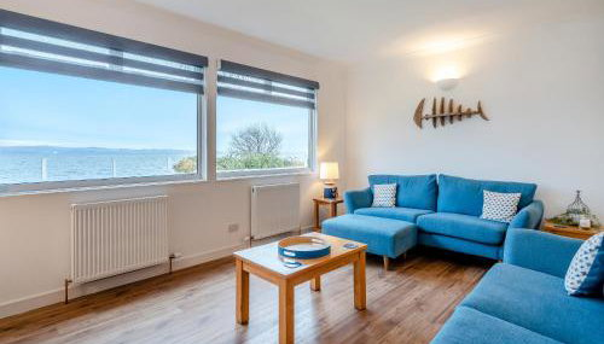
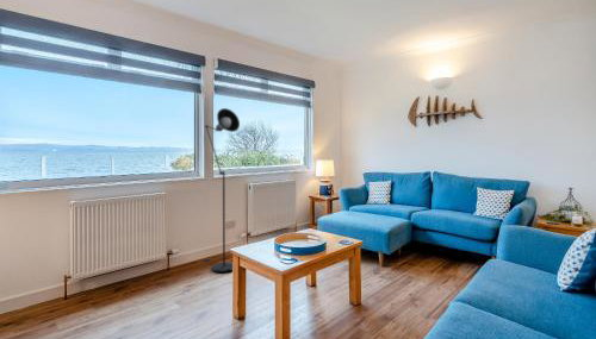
+ floor lamp (223, 188)
